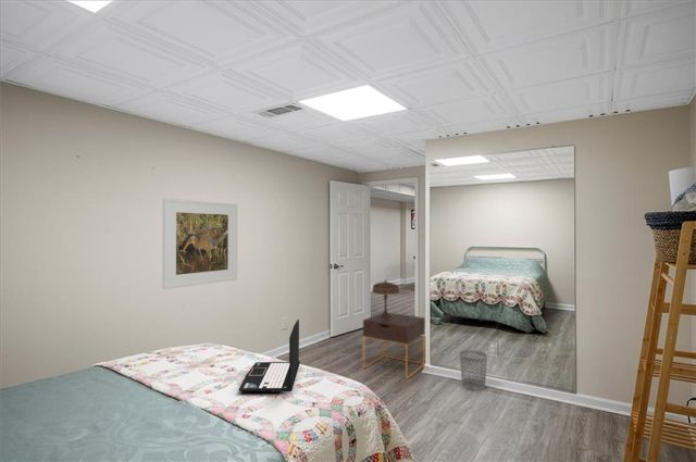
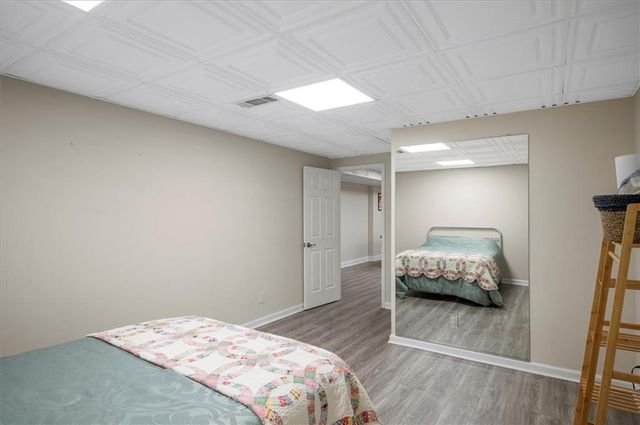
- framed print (203, 242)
- laptop (271, 362)
- nightstand (394, 341)
- wastebasket (473, 371)
- table lamp (385, 298)
